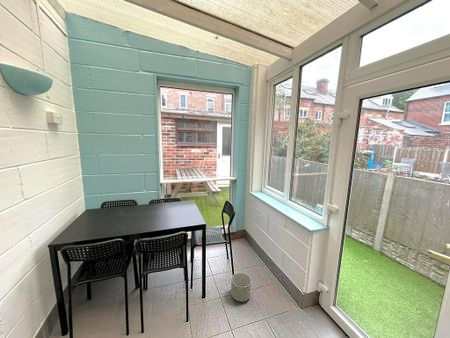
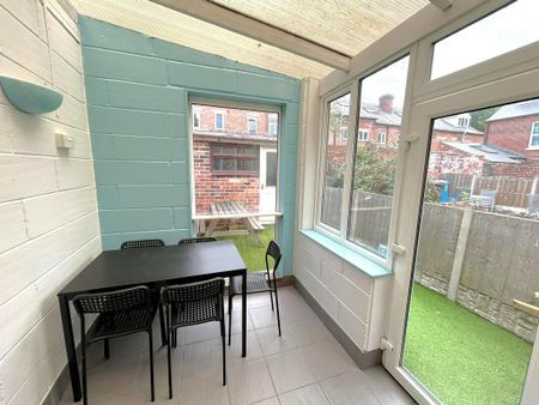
- planter (240, 287)
